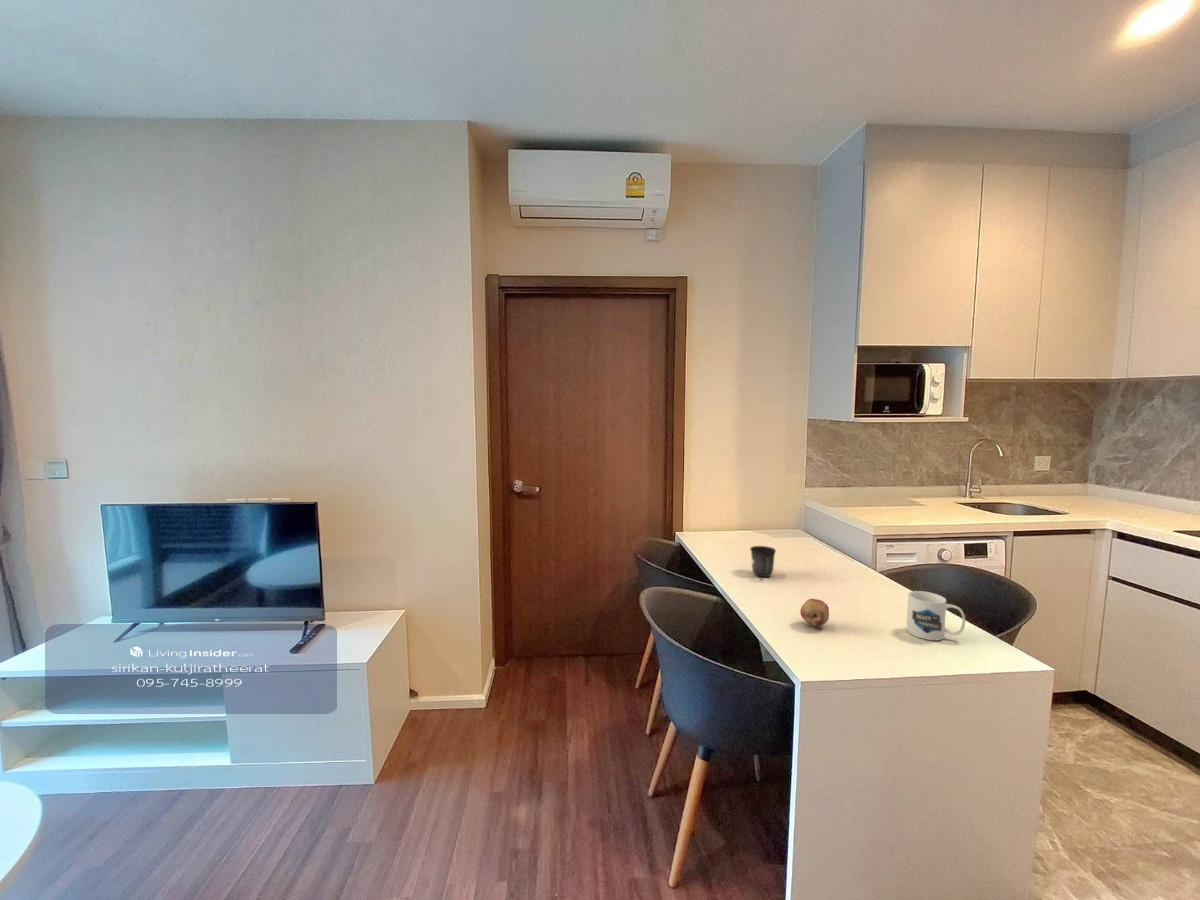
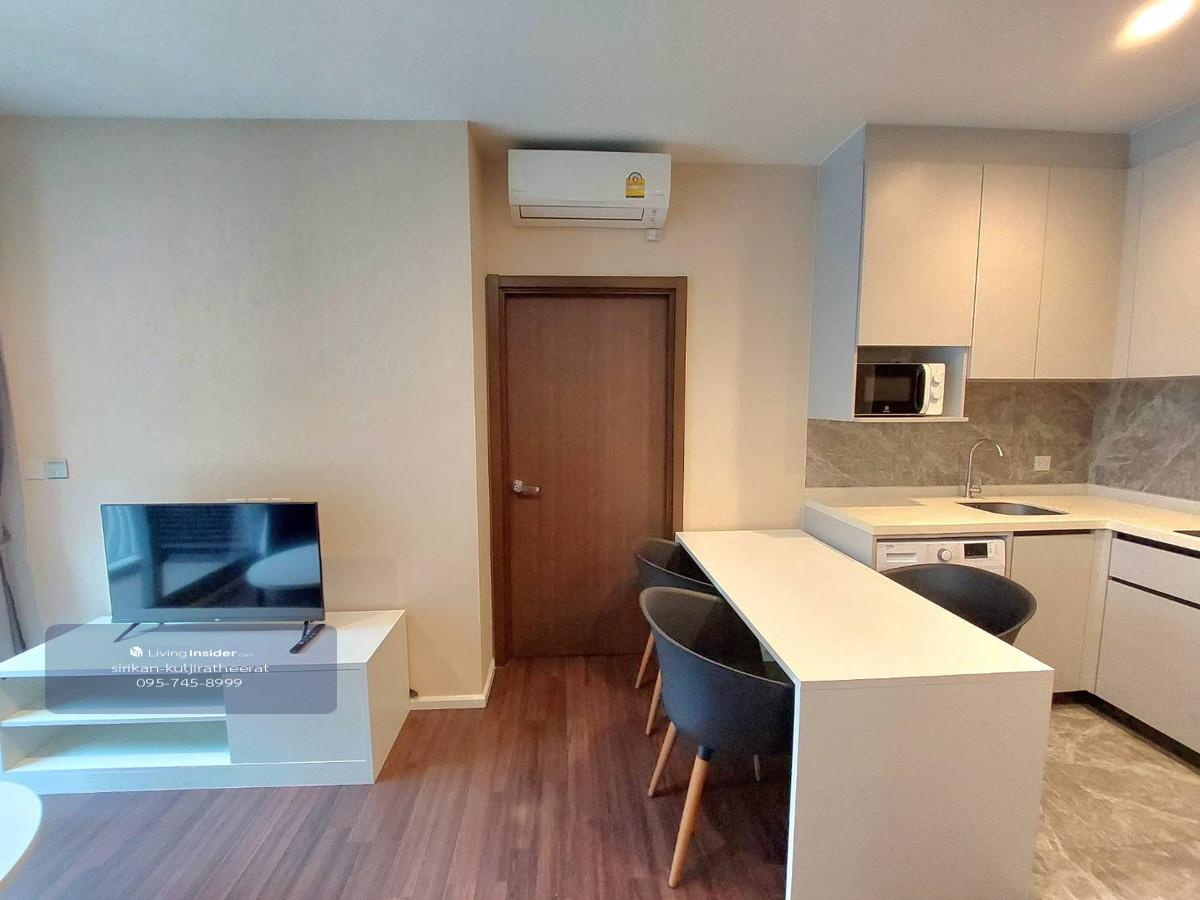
- mug (763, 563)
- mug (932, 616)
- fruit (814, 612)
